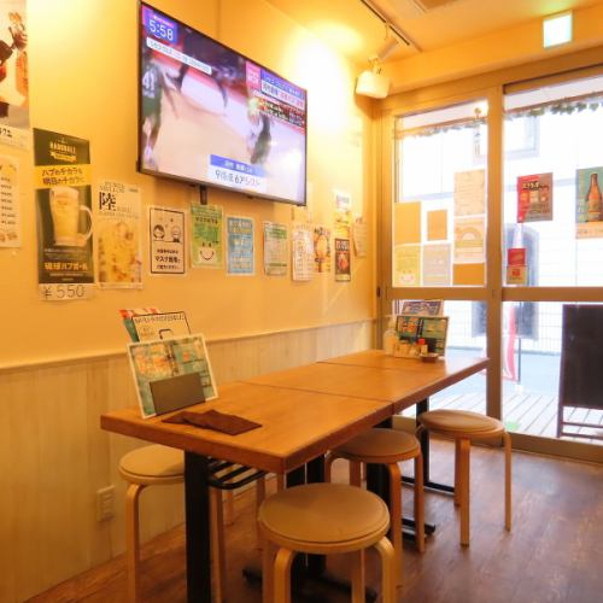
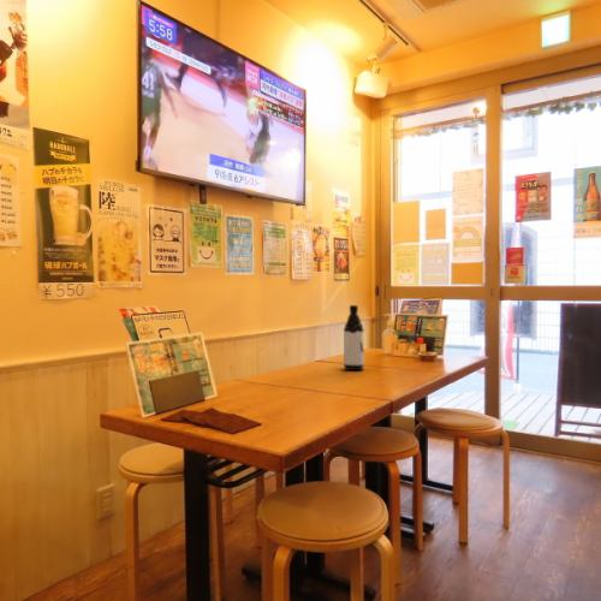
+ water bottle (353, 337)
